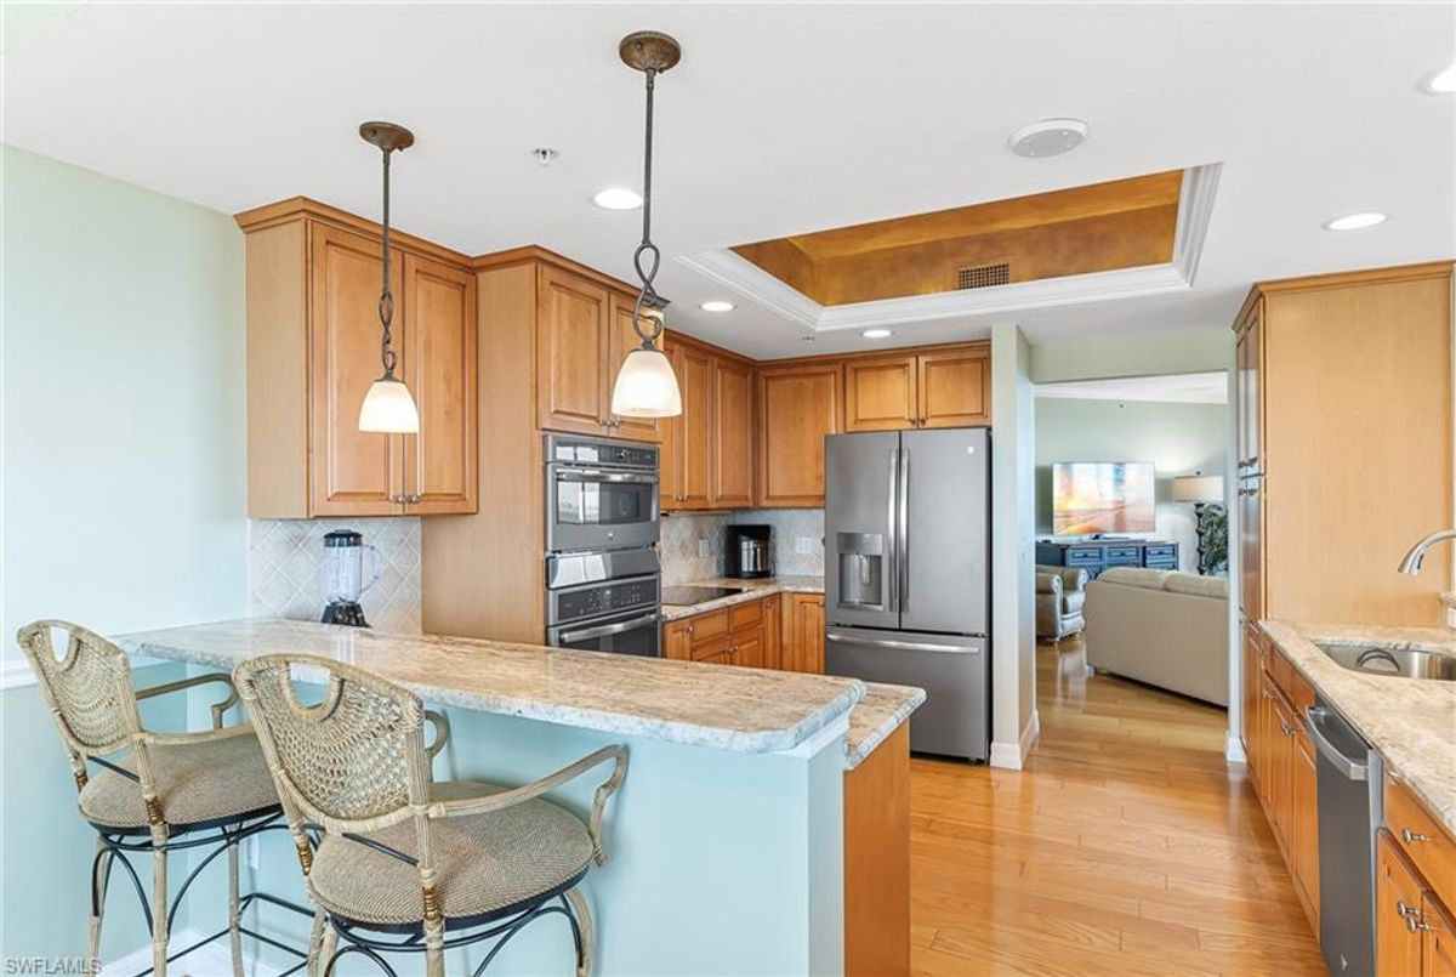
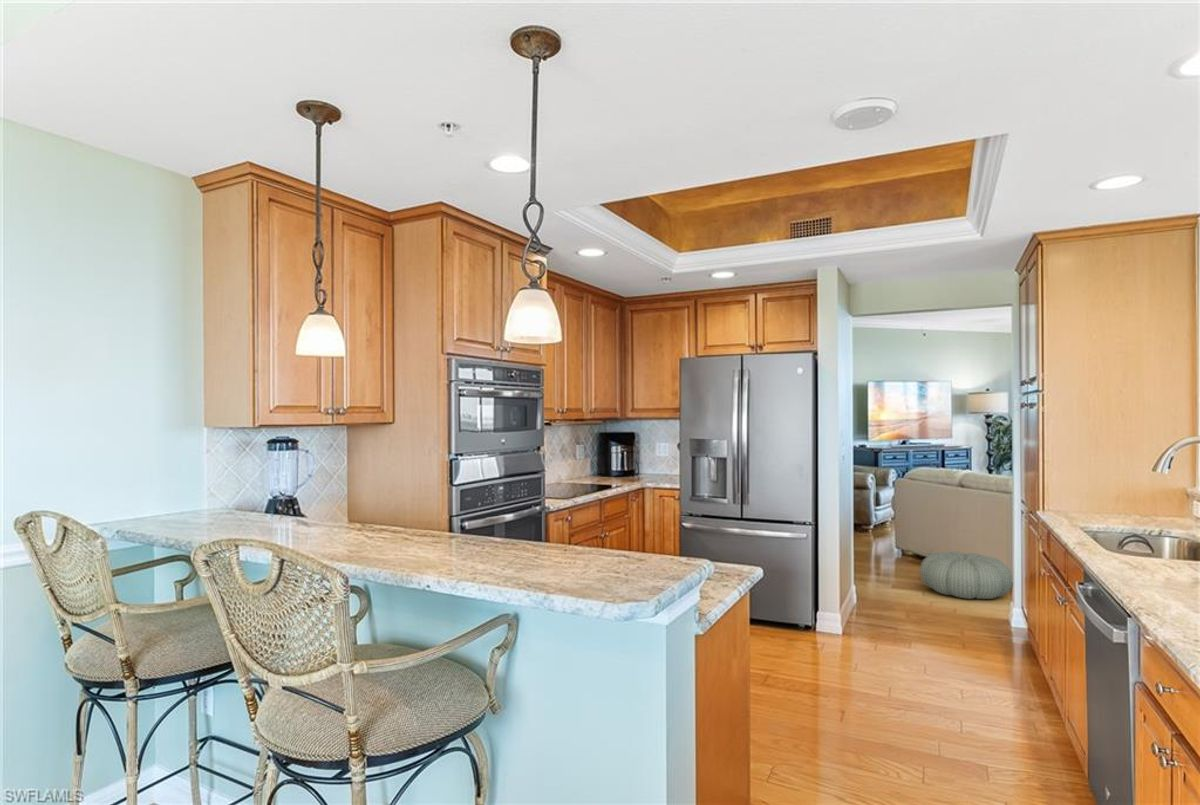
+ pouf (965, 574)
